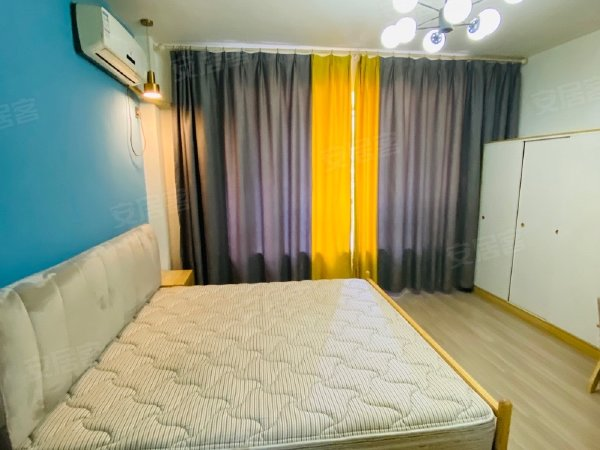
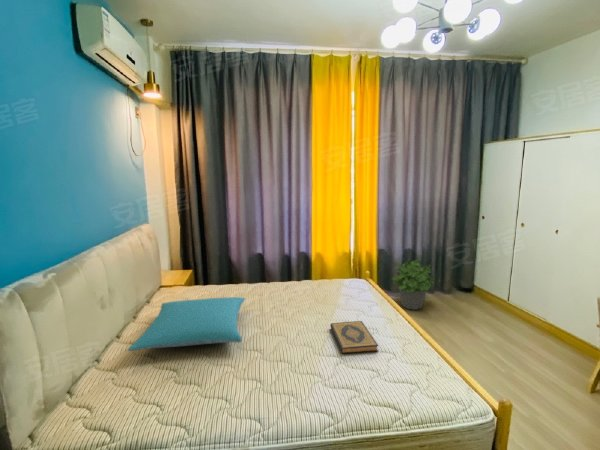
+ potted plant (413, 283)
+ pillow (196, 319)
+ hardback book (352, 336)
